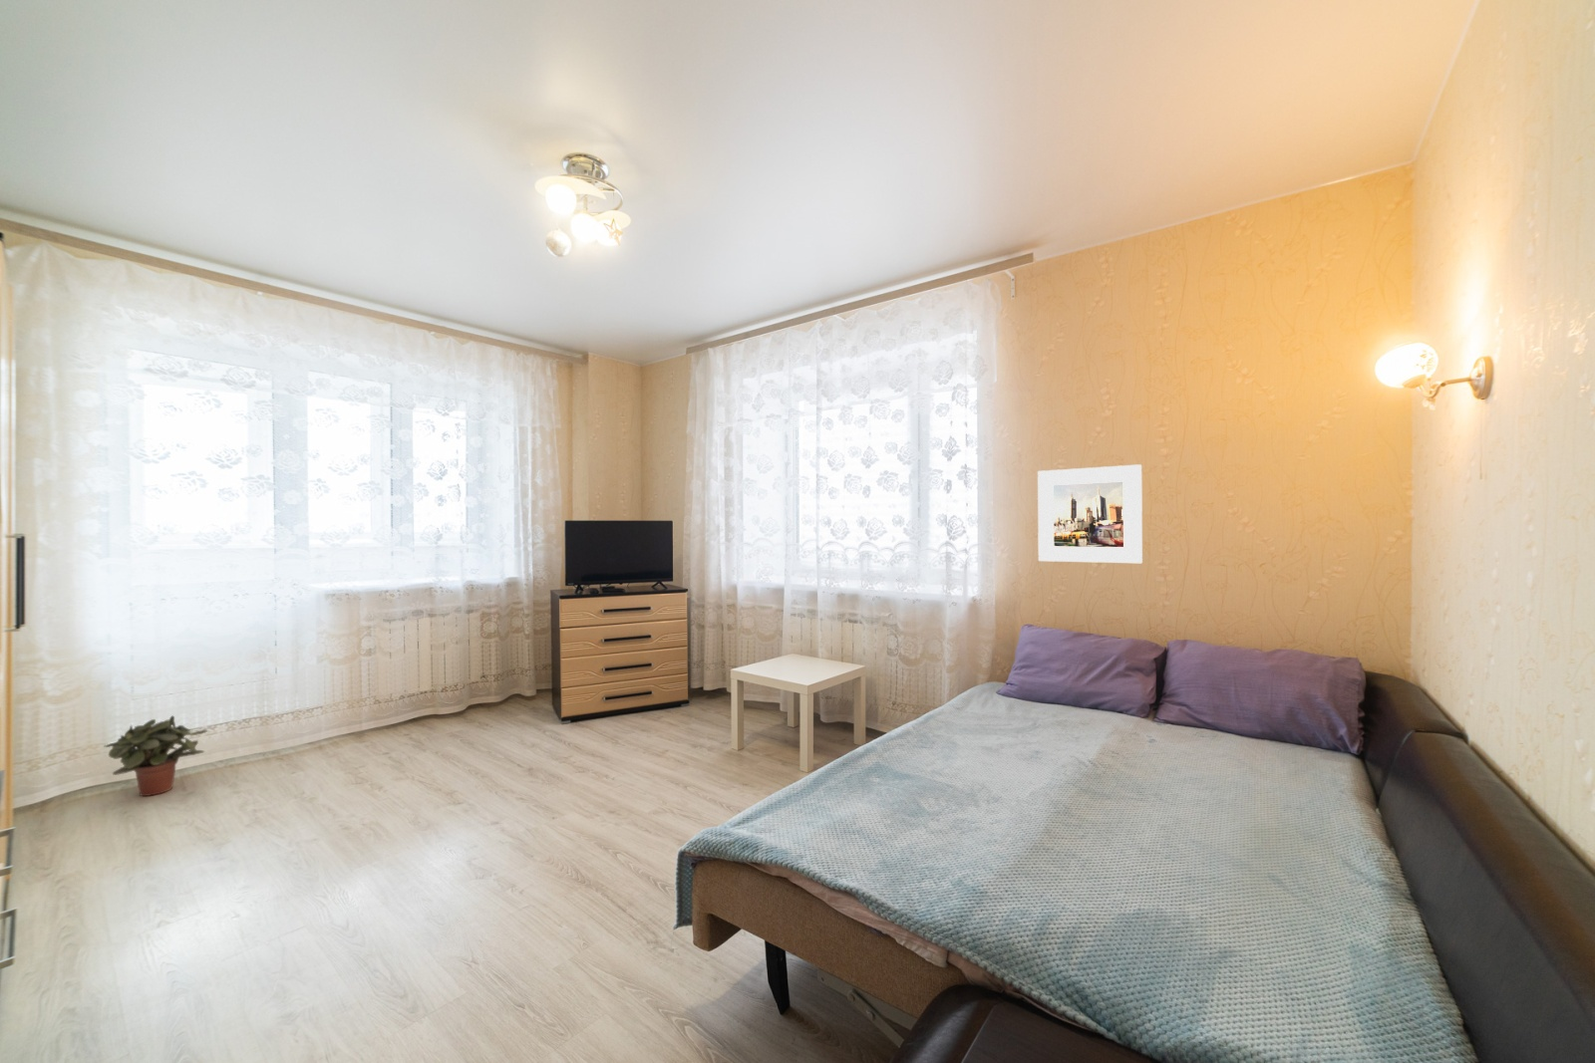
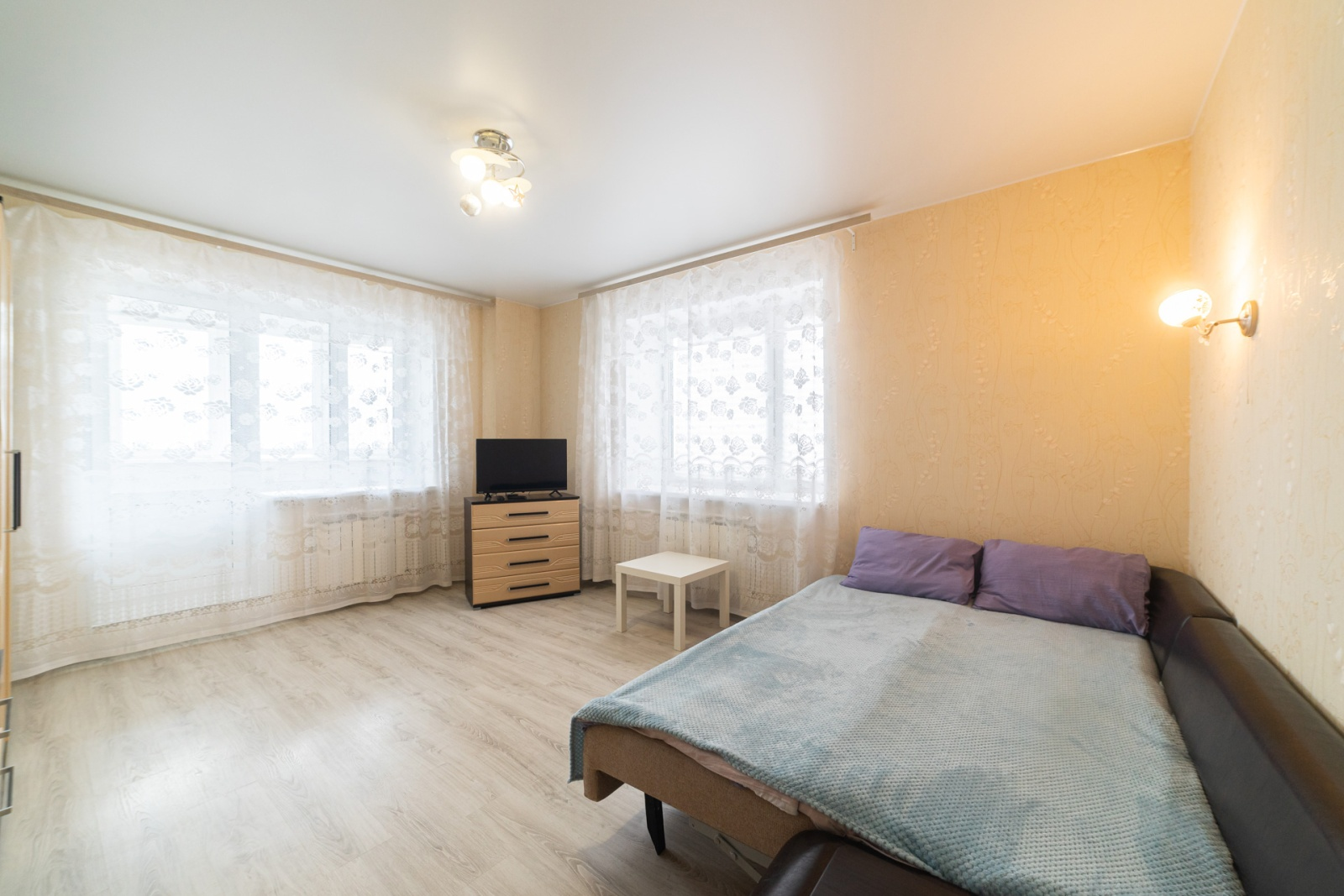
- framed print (1087, 515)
- potted plant (157, 753)
